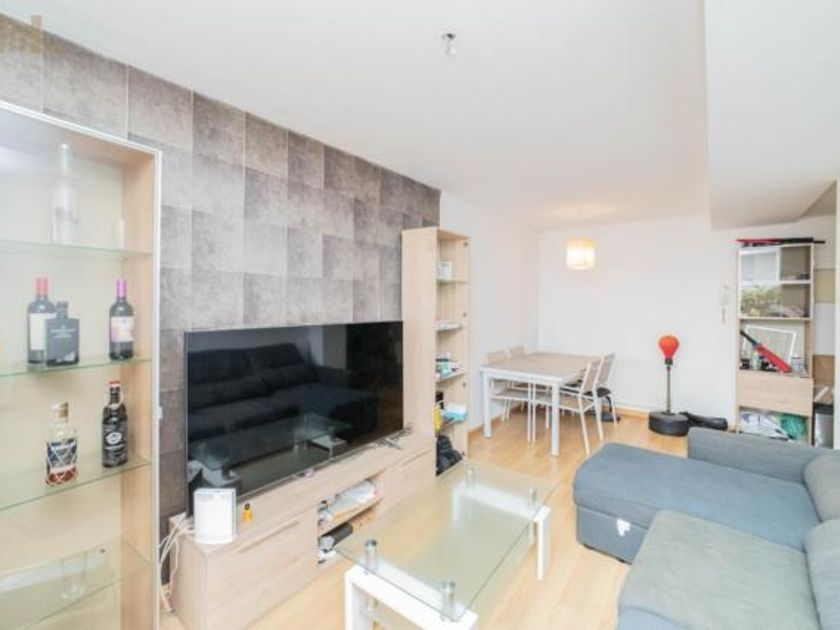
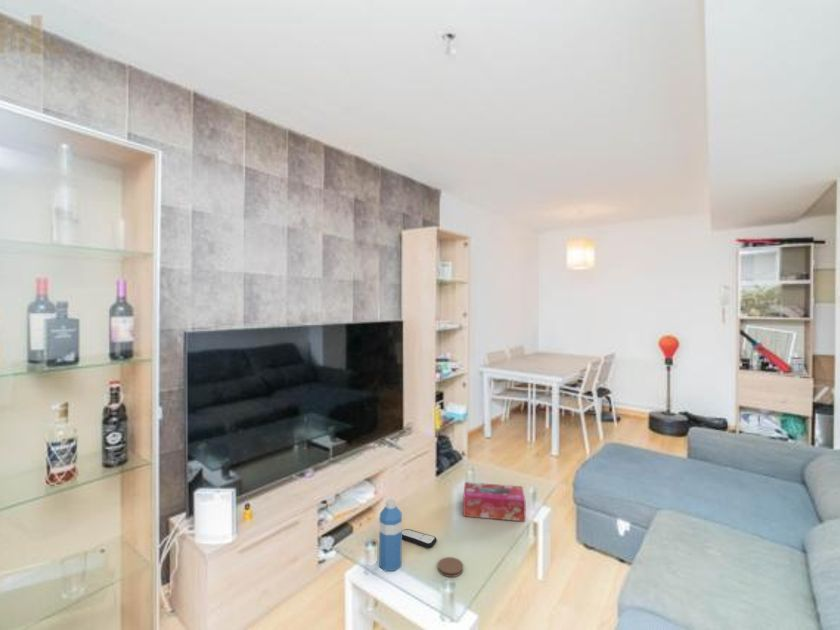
+ remote control (417, 537)
+ tissue box (493, 500)
+ coaster (450, 566)
+ water bottle (390, 532)
